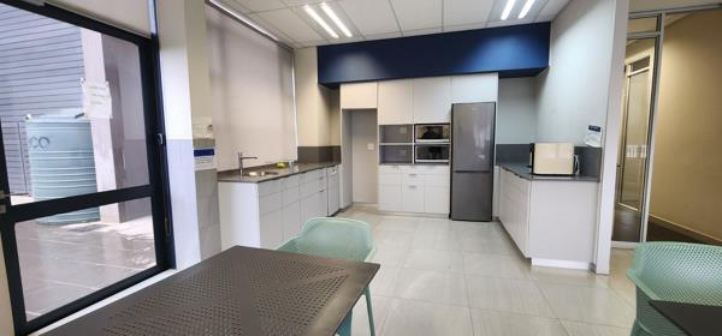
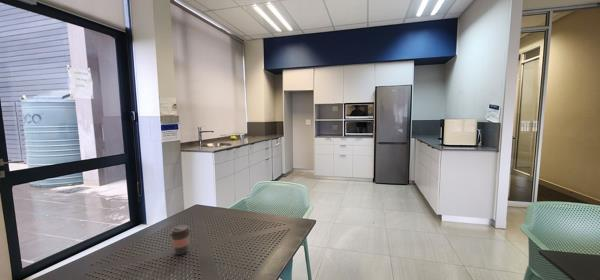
+ coffee cup (180, 240)
